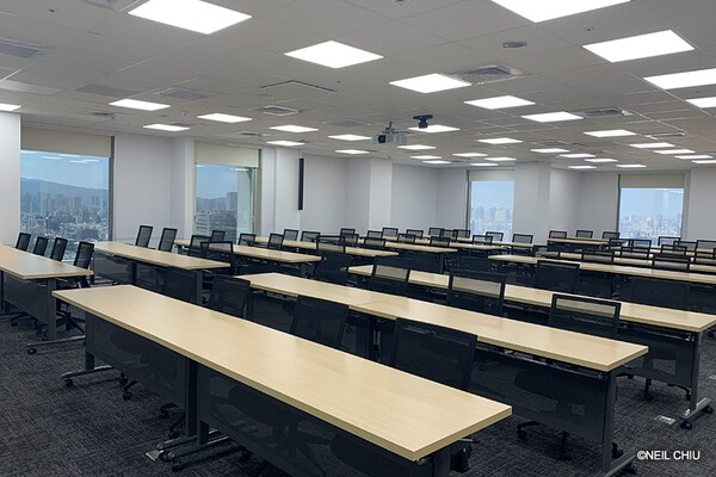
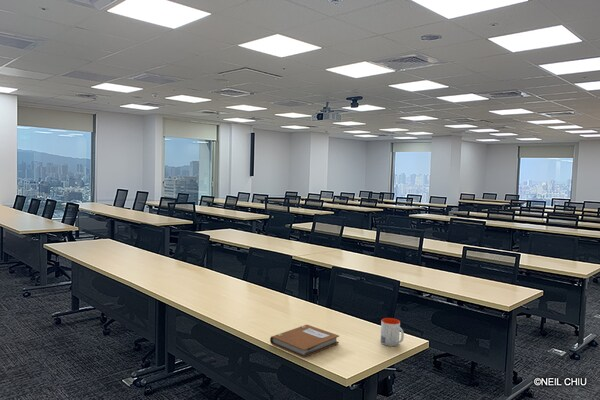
+ notebook (305, 339)
+ mug (393, 333)
